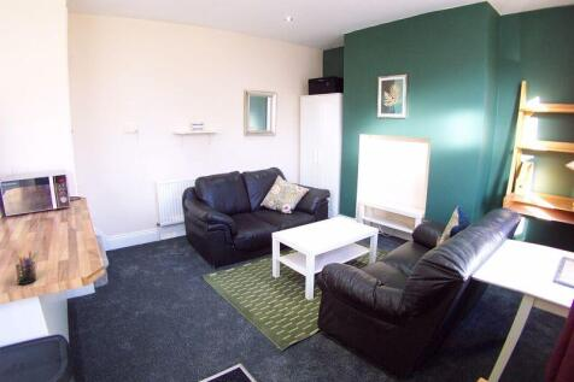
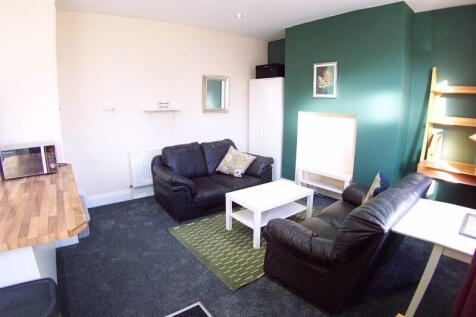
- pen holder (28, 265)
